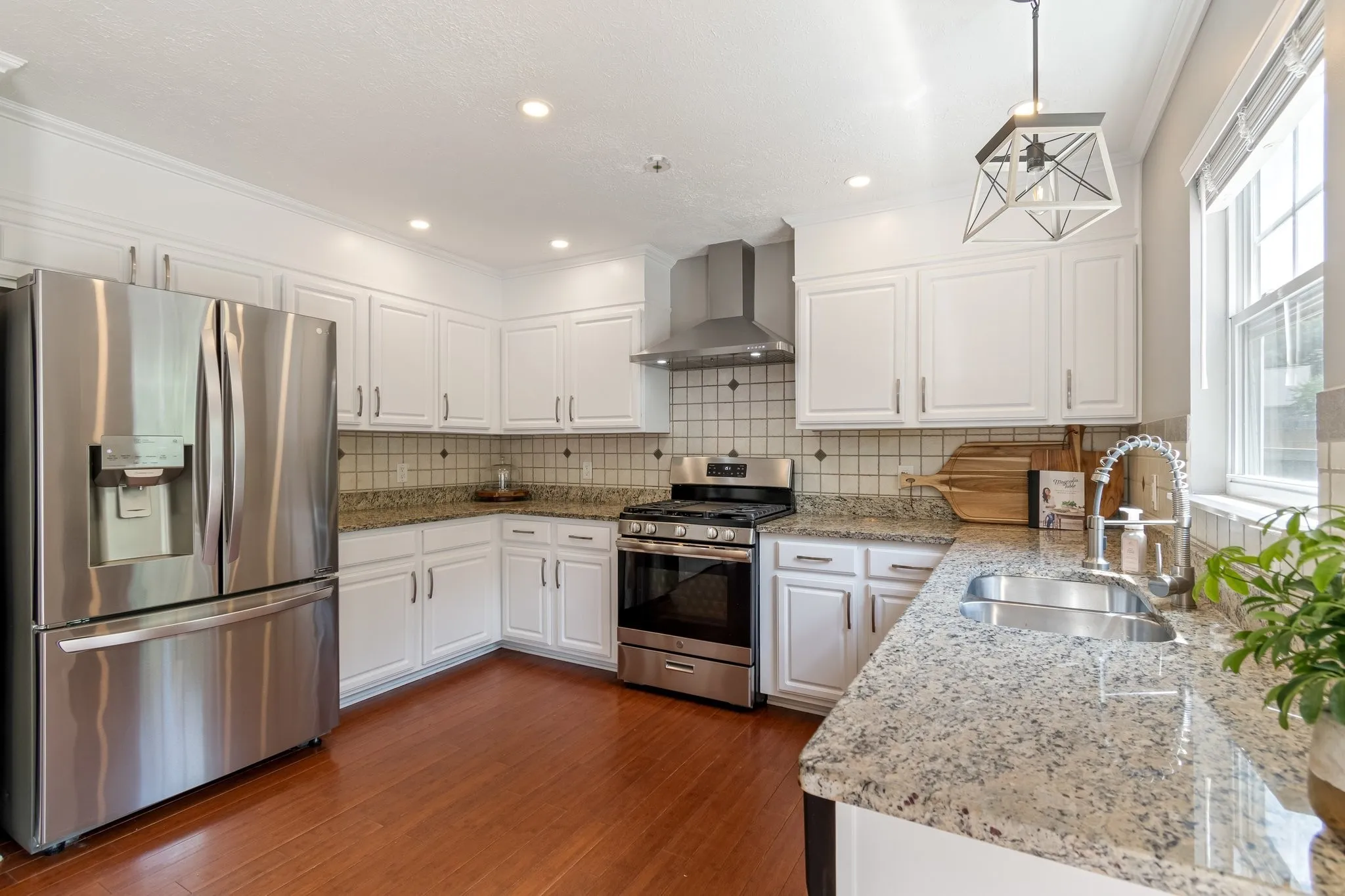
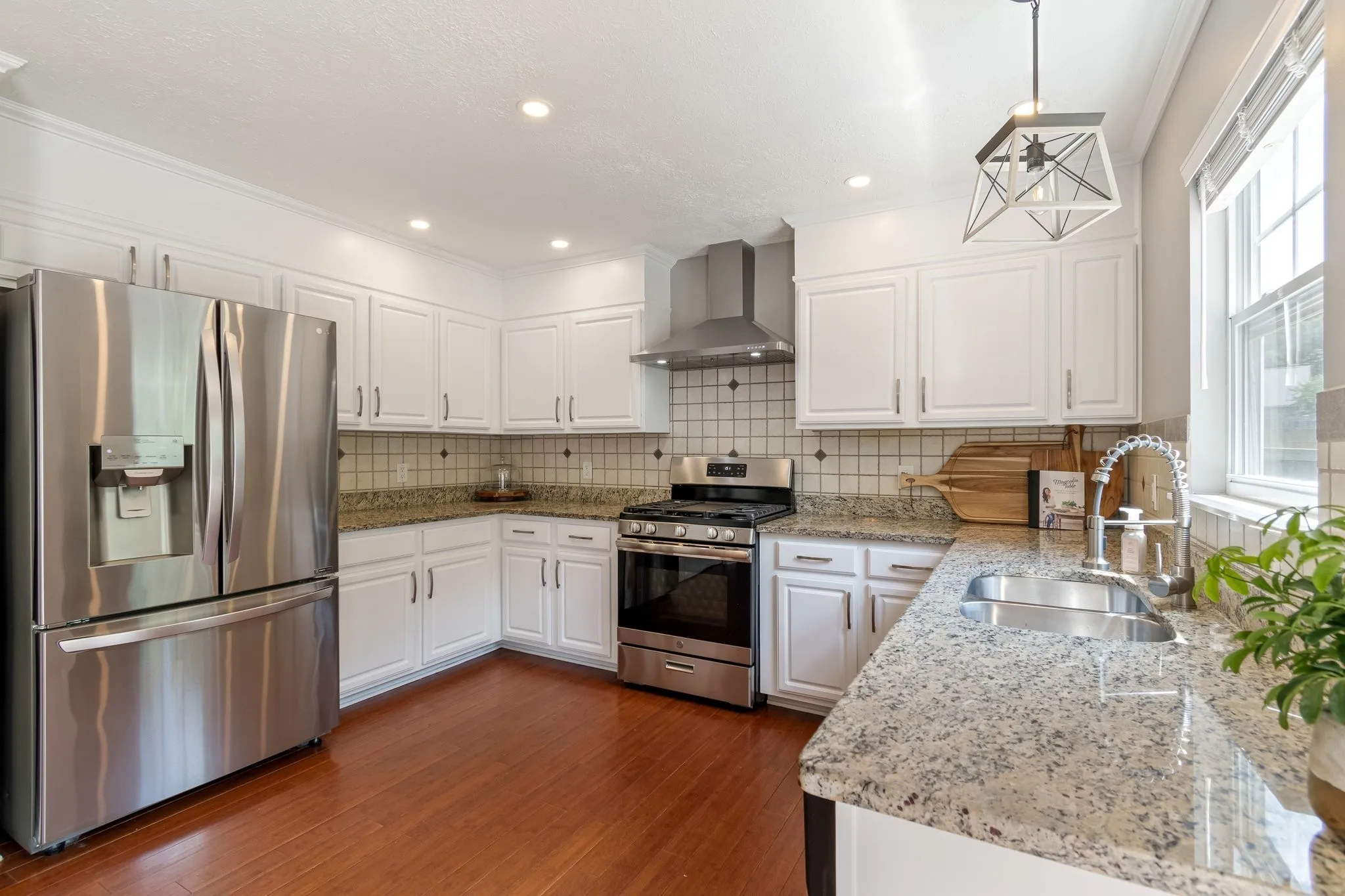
- smoke detector (656, 164)
